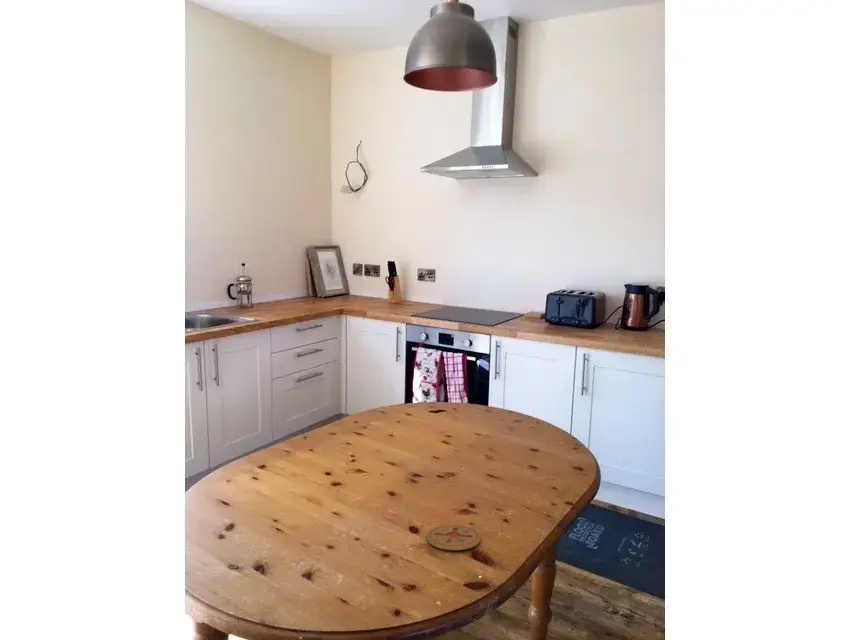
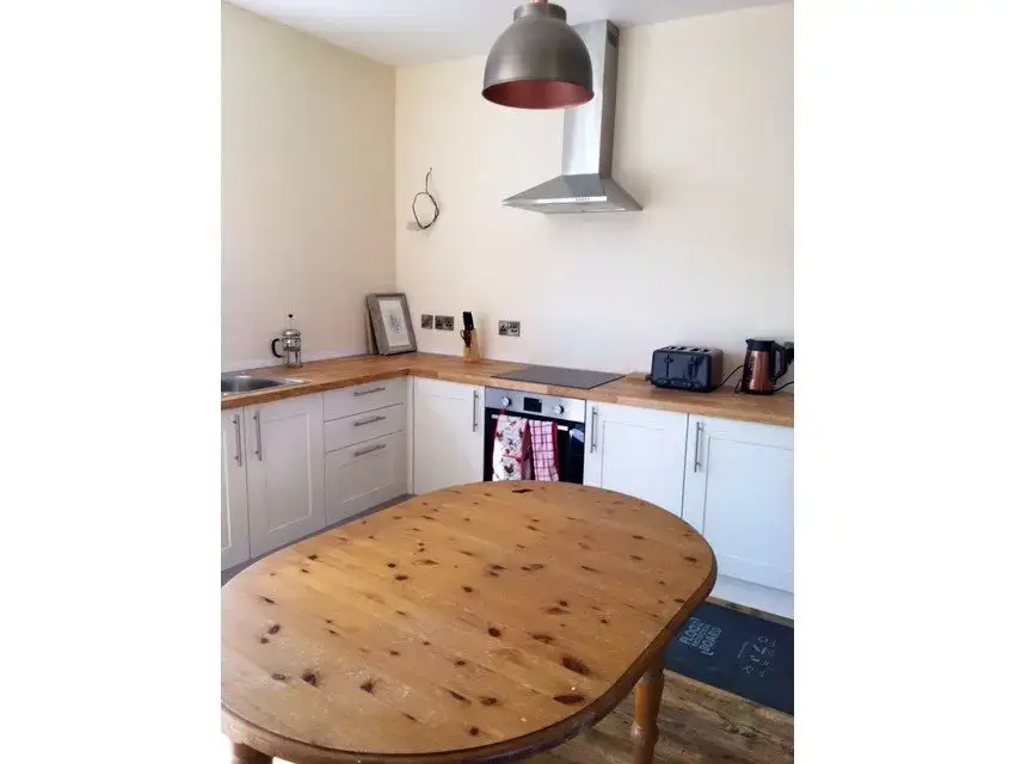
- coaster (453, 537)
